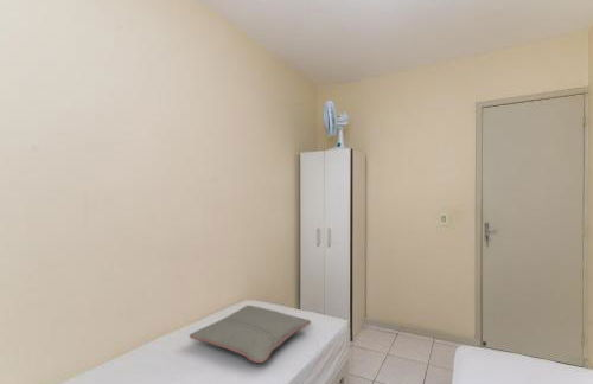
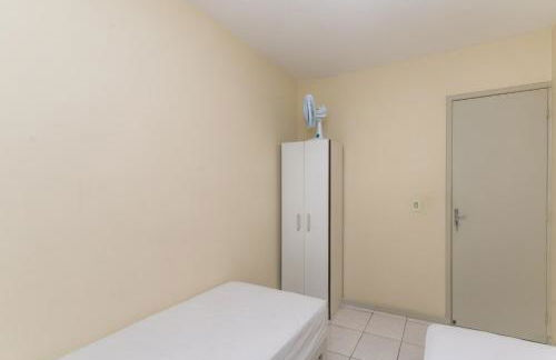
- pillow (253, 328)
